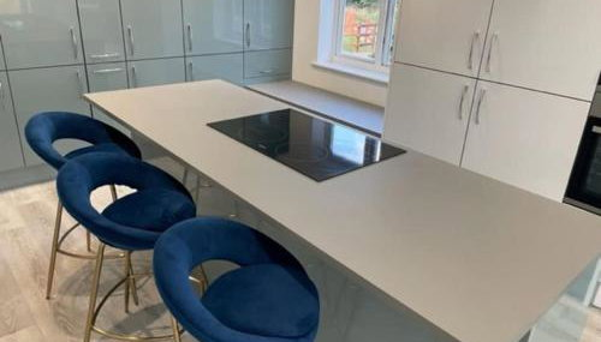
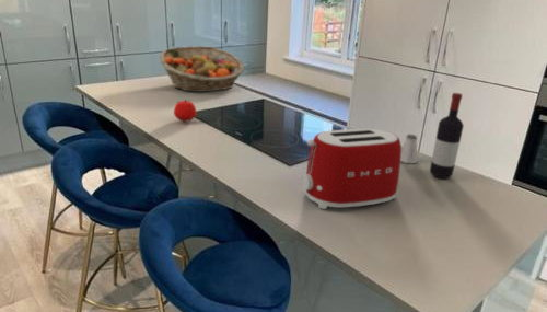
+ toaster (351, 165)
+ apple (185, 109)
+ saltshaker (409, 148)
+ wine bottle (449, 136)
+ fruit basket (202, 68)
